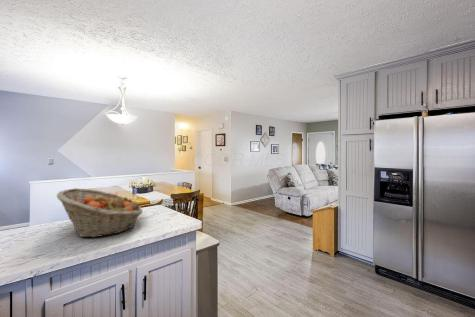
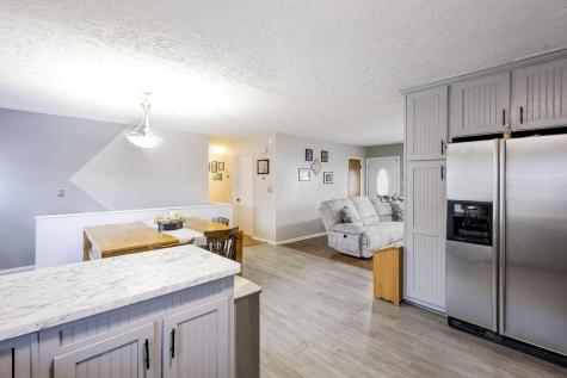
- fruit basket (103, 207)
